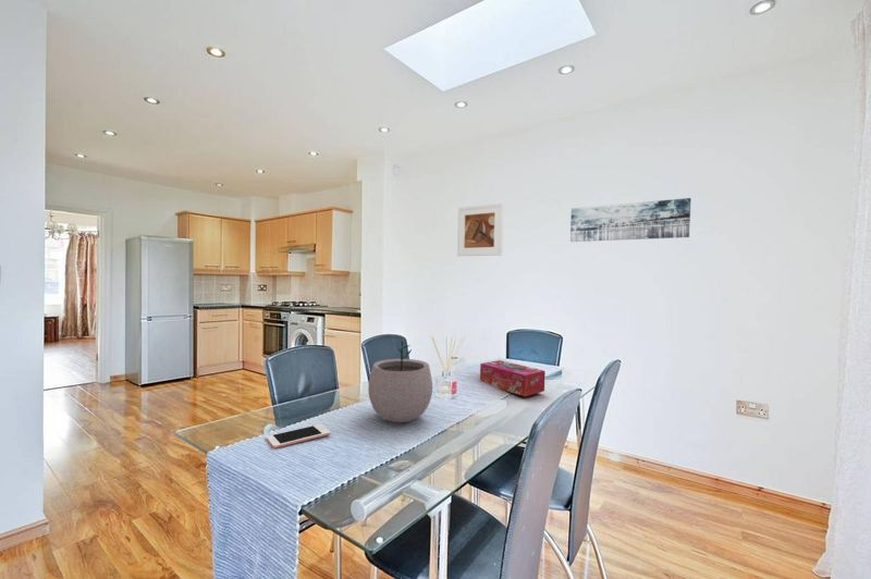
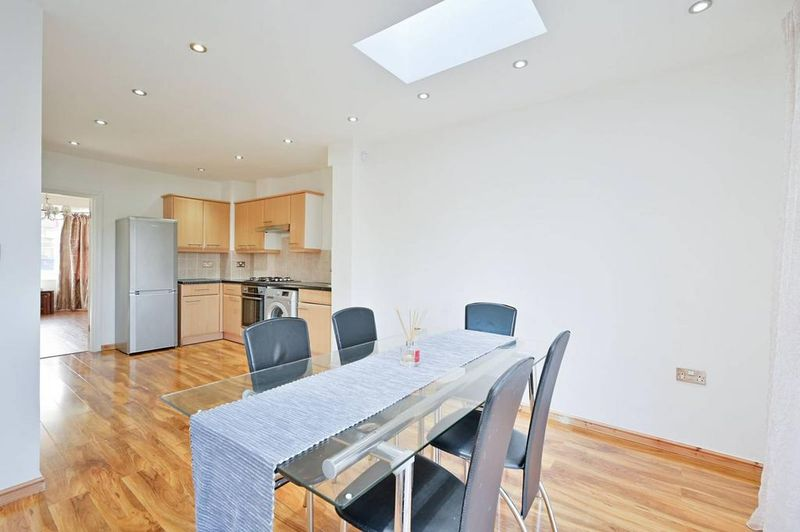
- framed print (479, 231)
- tissue box (511, 377)
- plant pot (401, 380)
- wall art (625, 221)
- cell phone (298, 435)
